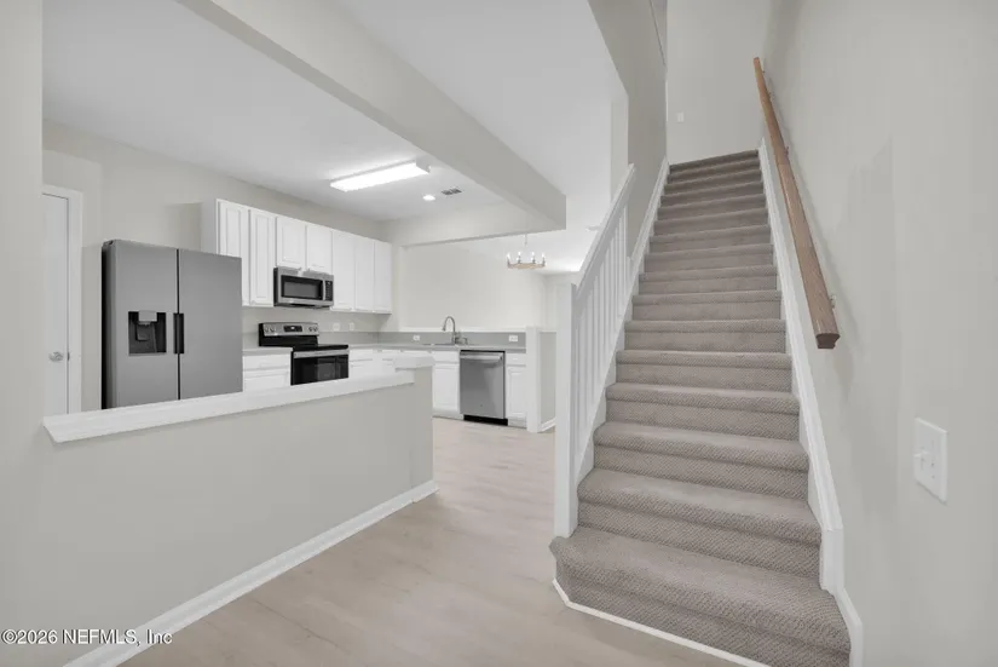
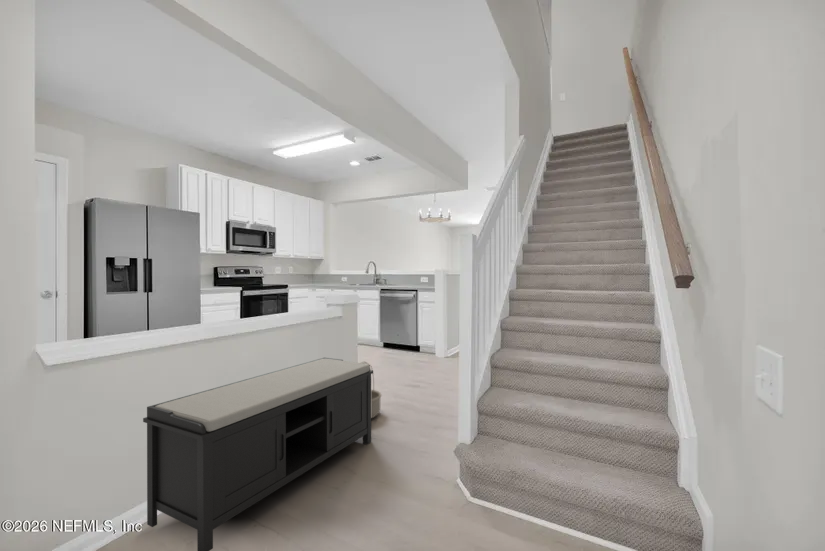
+ bench (281, 428)
+ basket (371, 390)
